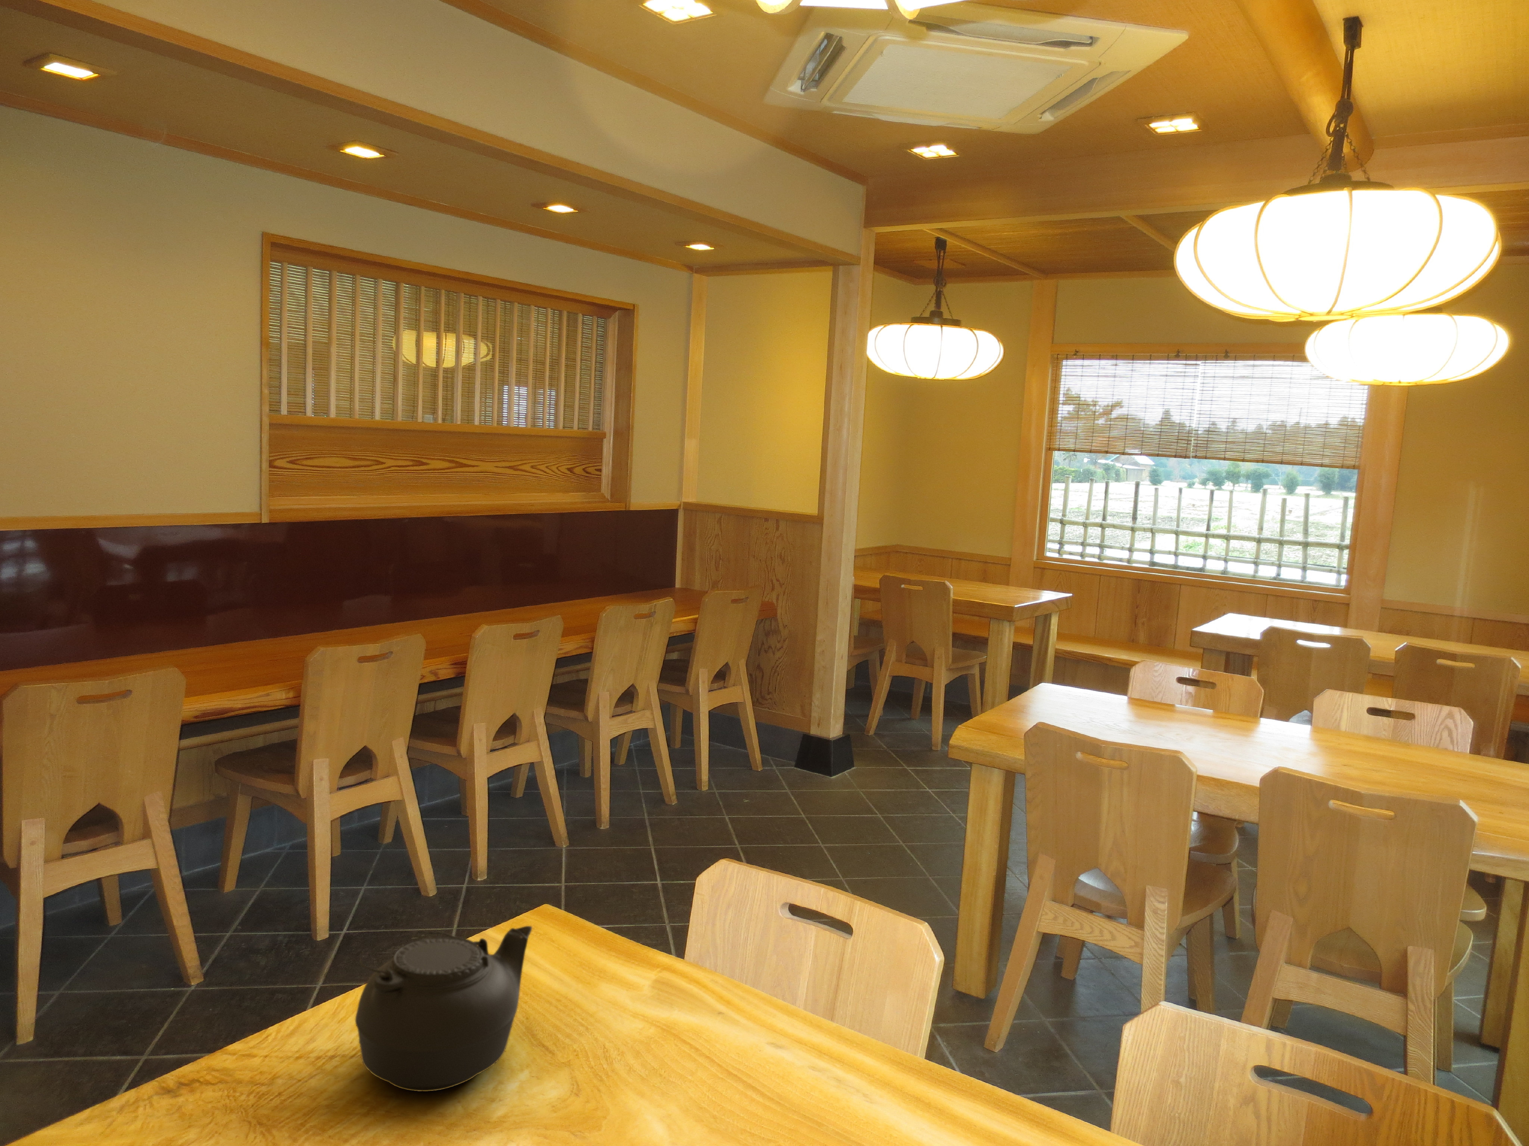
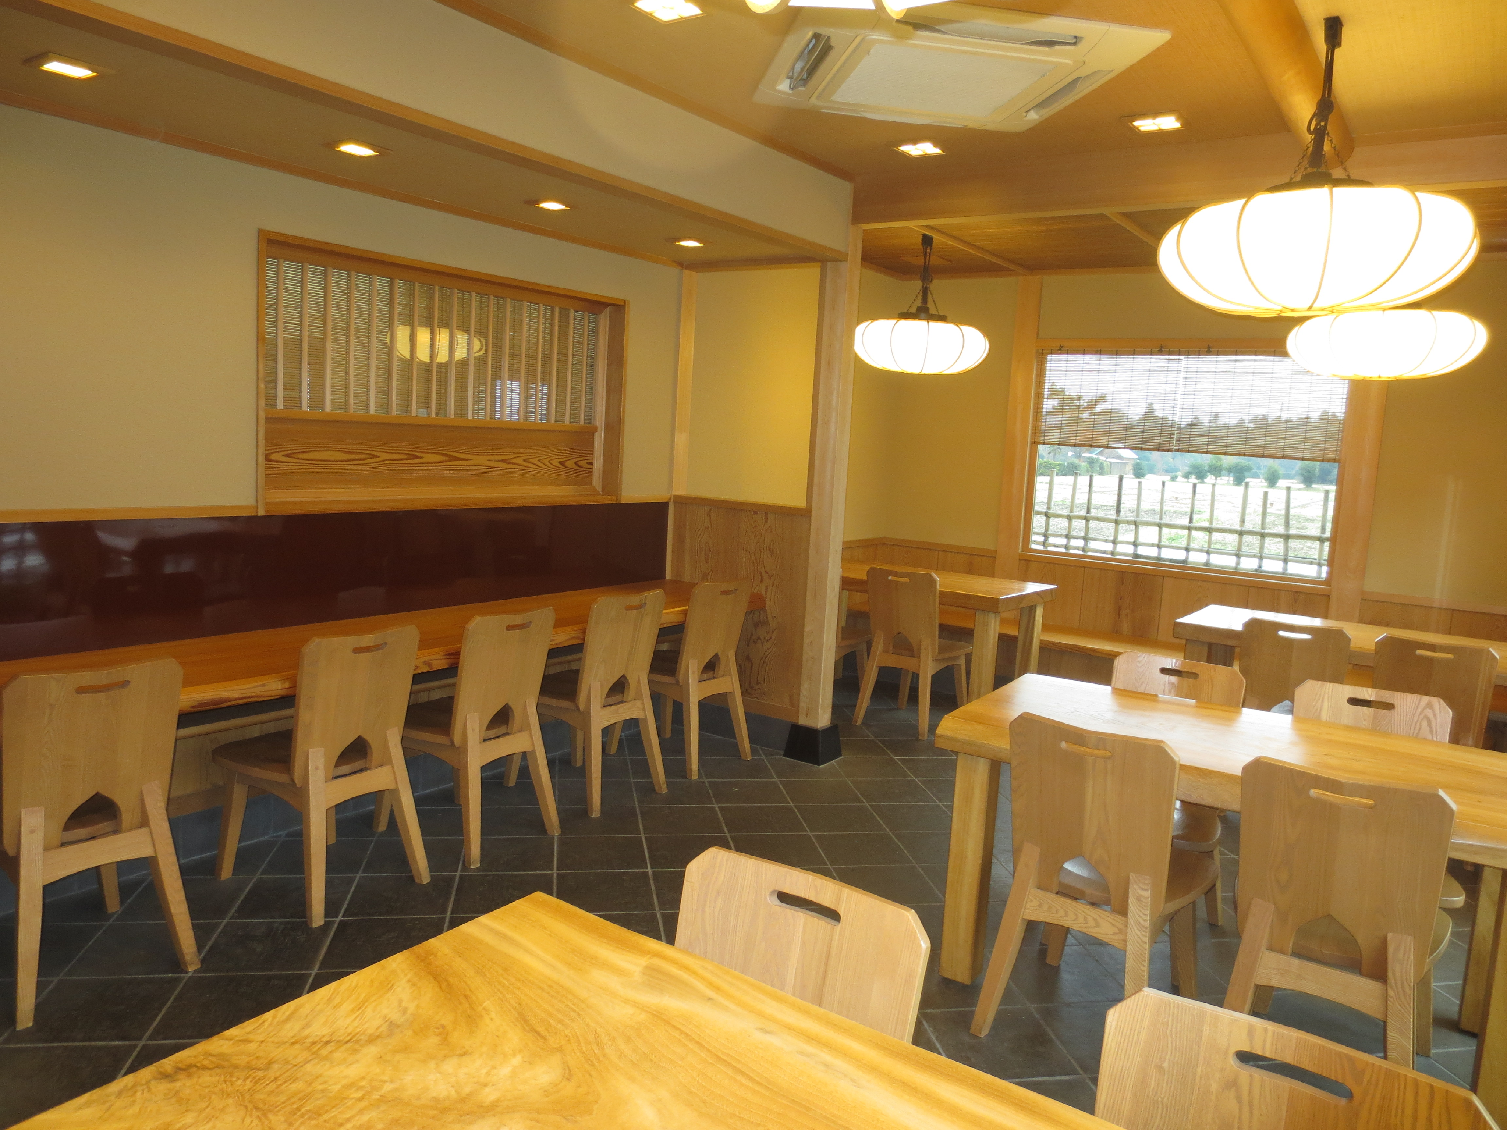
- teapot (451, 1002)
